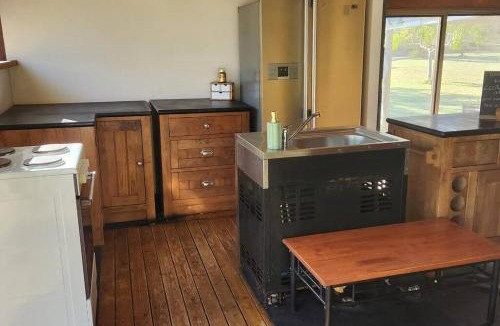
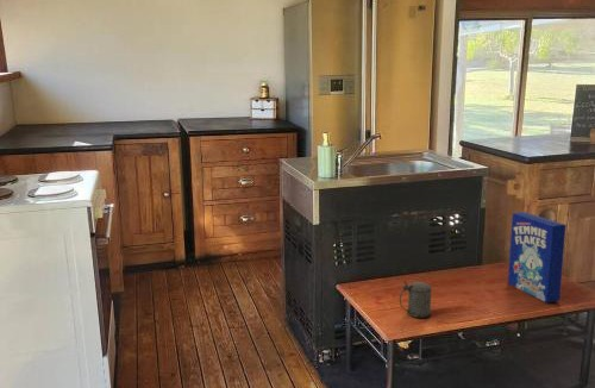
+ beer stein (415, 296)
+ cereal box (534, 255)
